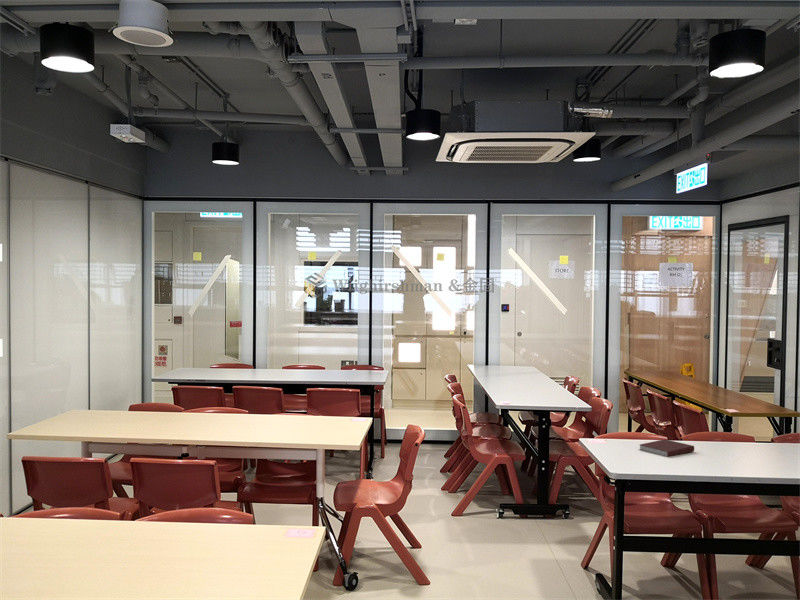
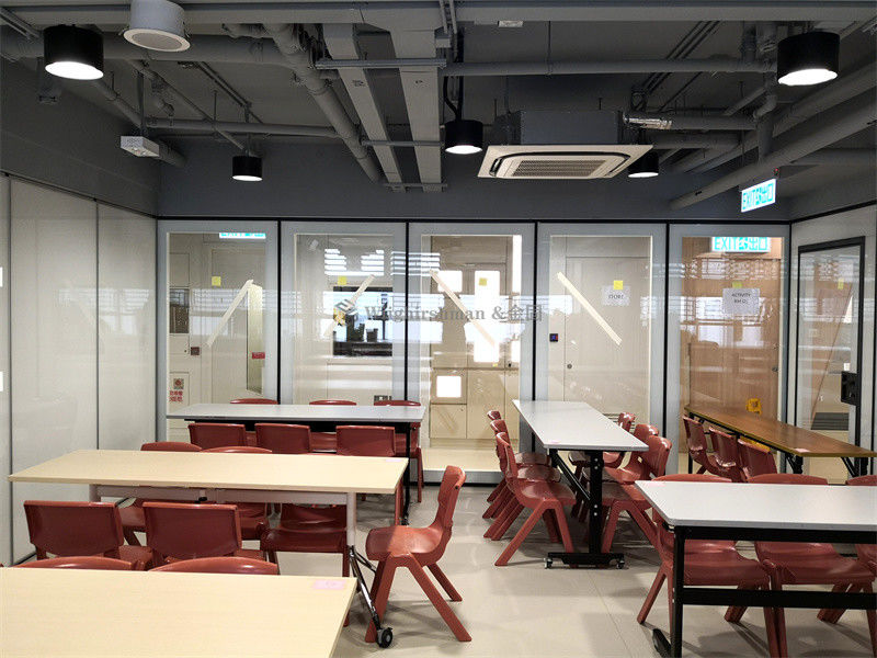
- notebook (666, 447)
